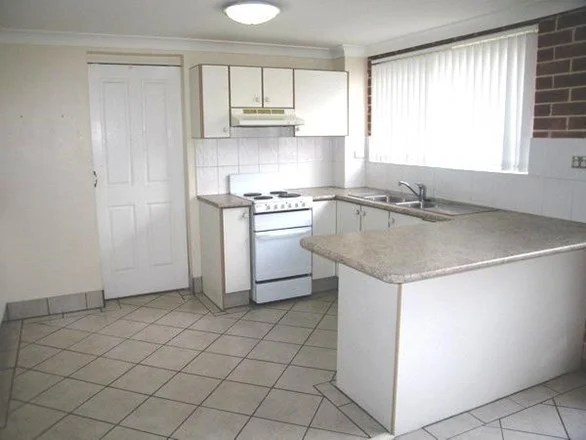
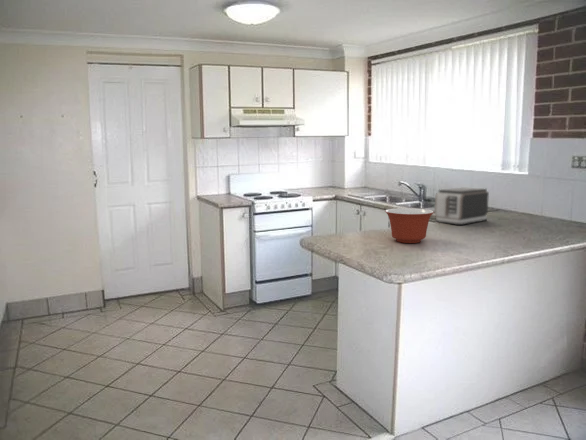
+ toaster (461, 205)
+ mixing bowl (408, 226)
